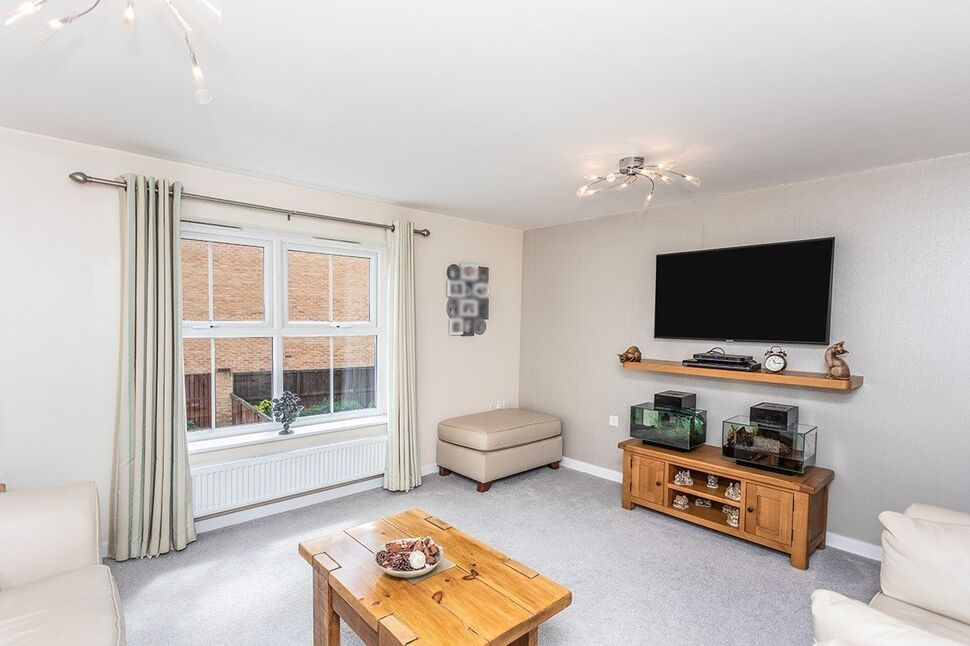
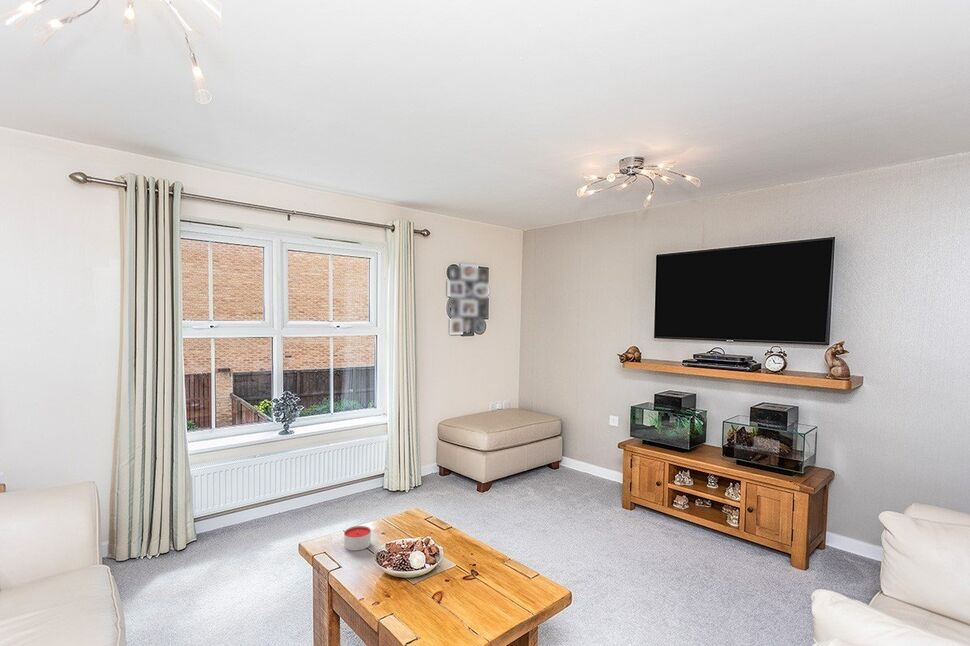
+ candle (357, 537)
